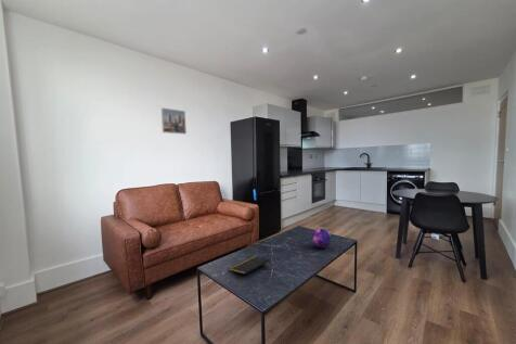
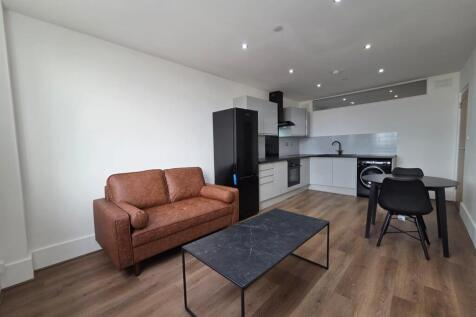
- decorative orb (321, 238)
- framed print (173, 120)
- notepad (249, 264)
